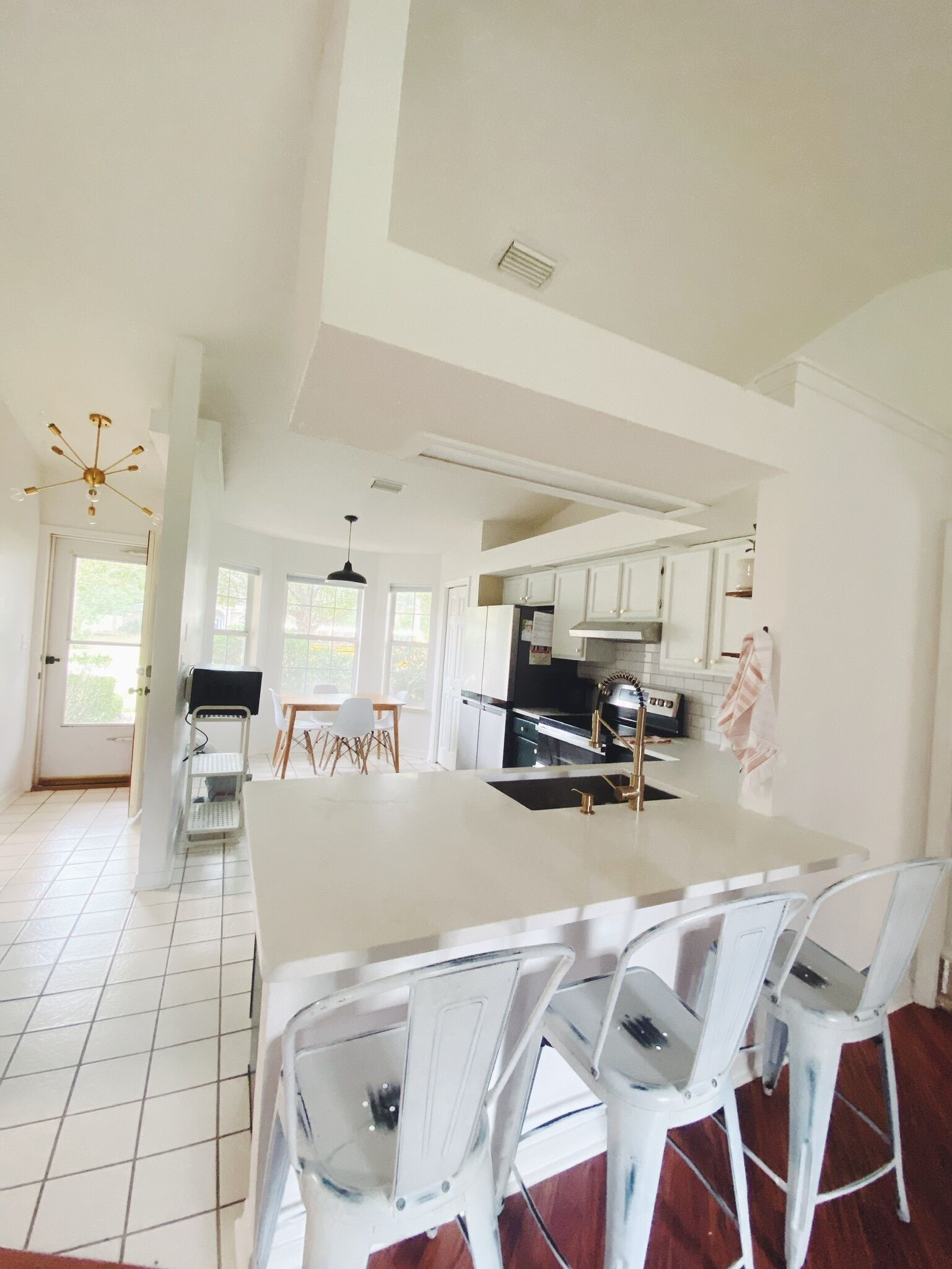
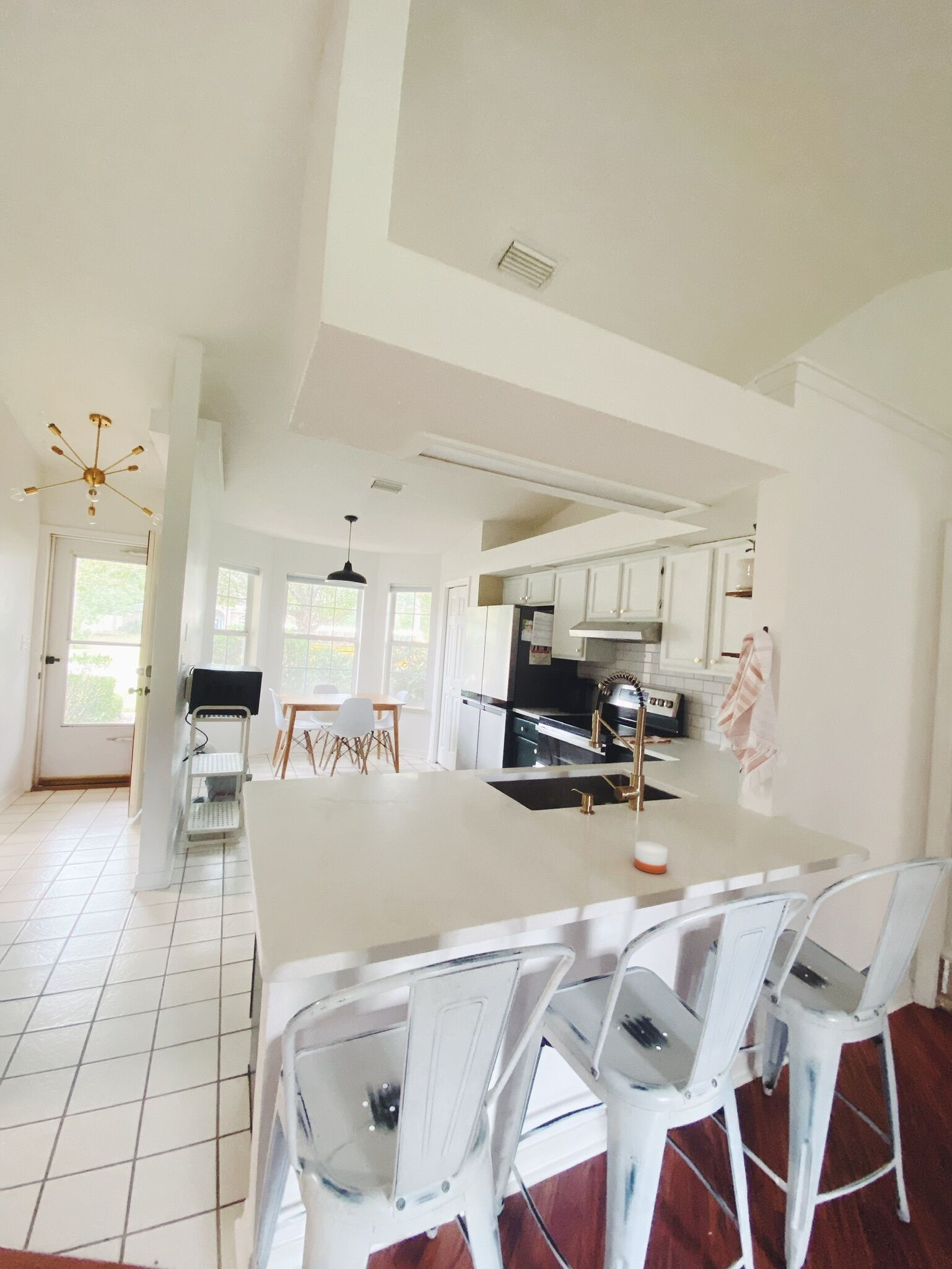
+ candle (651, 845)
